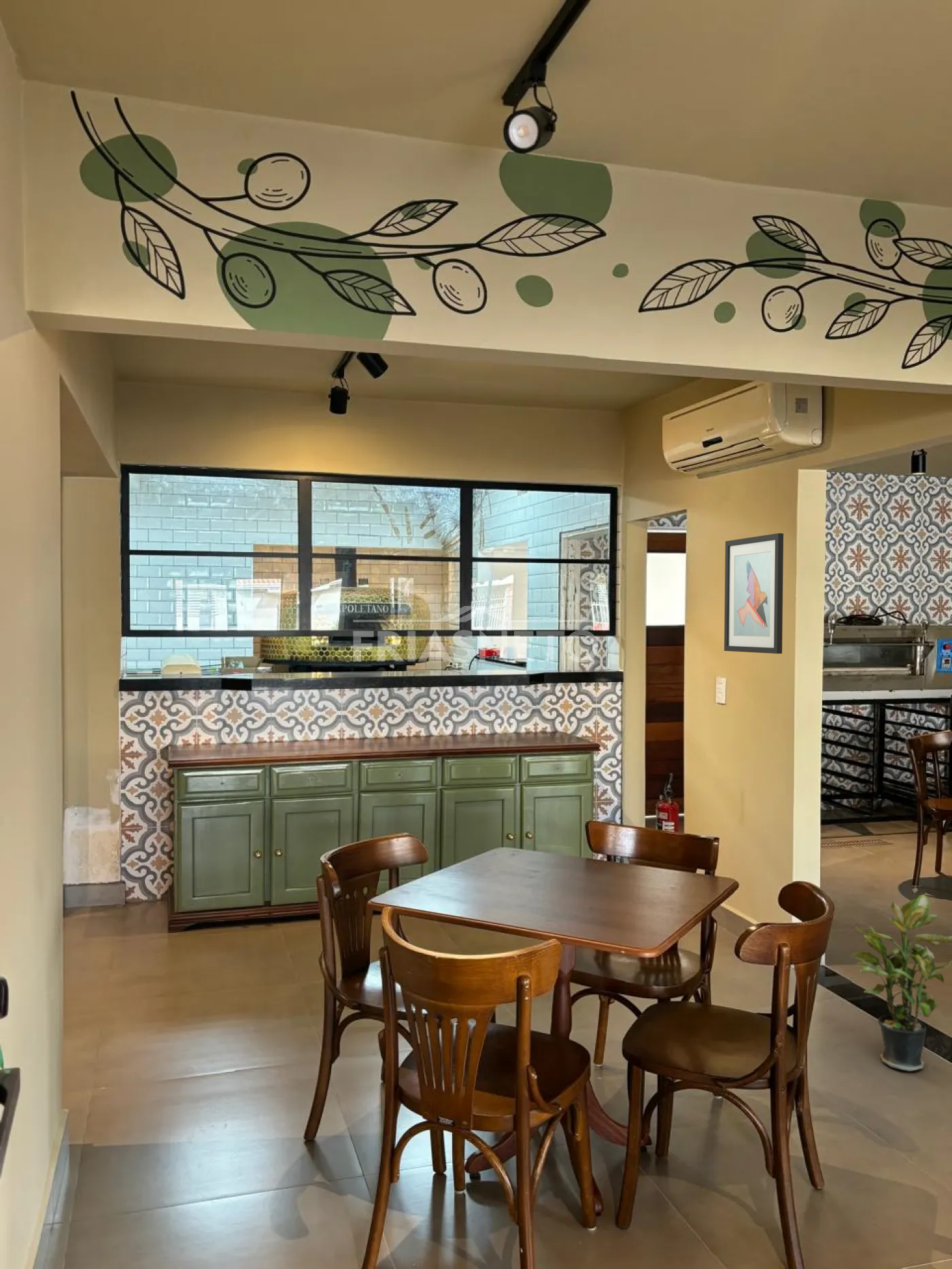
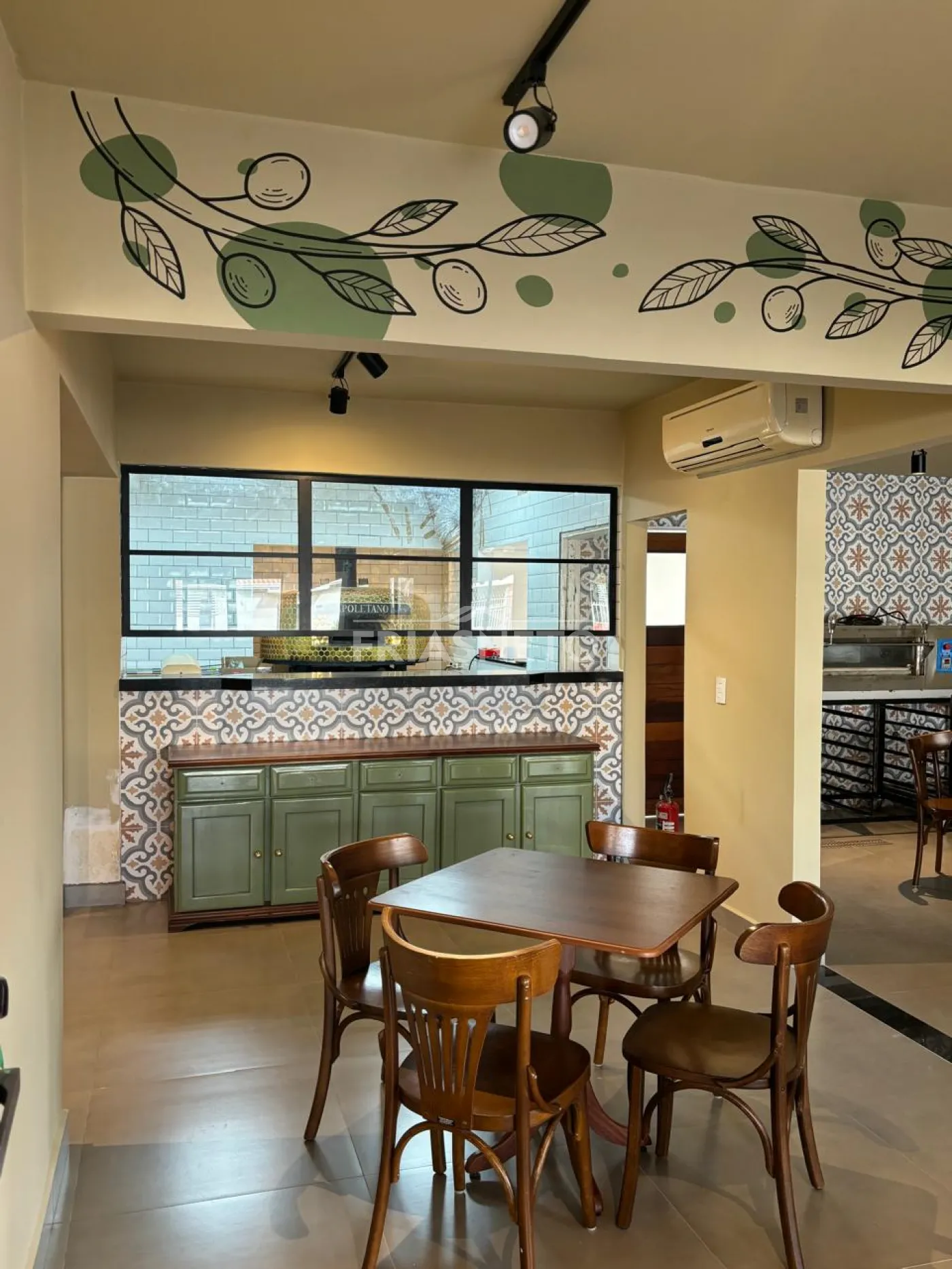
- wall art (752, 594)
- potted plant (904, 977)
